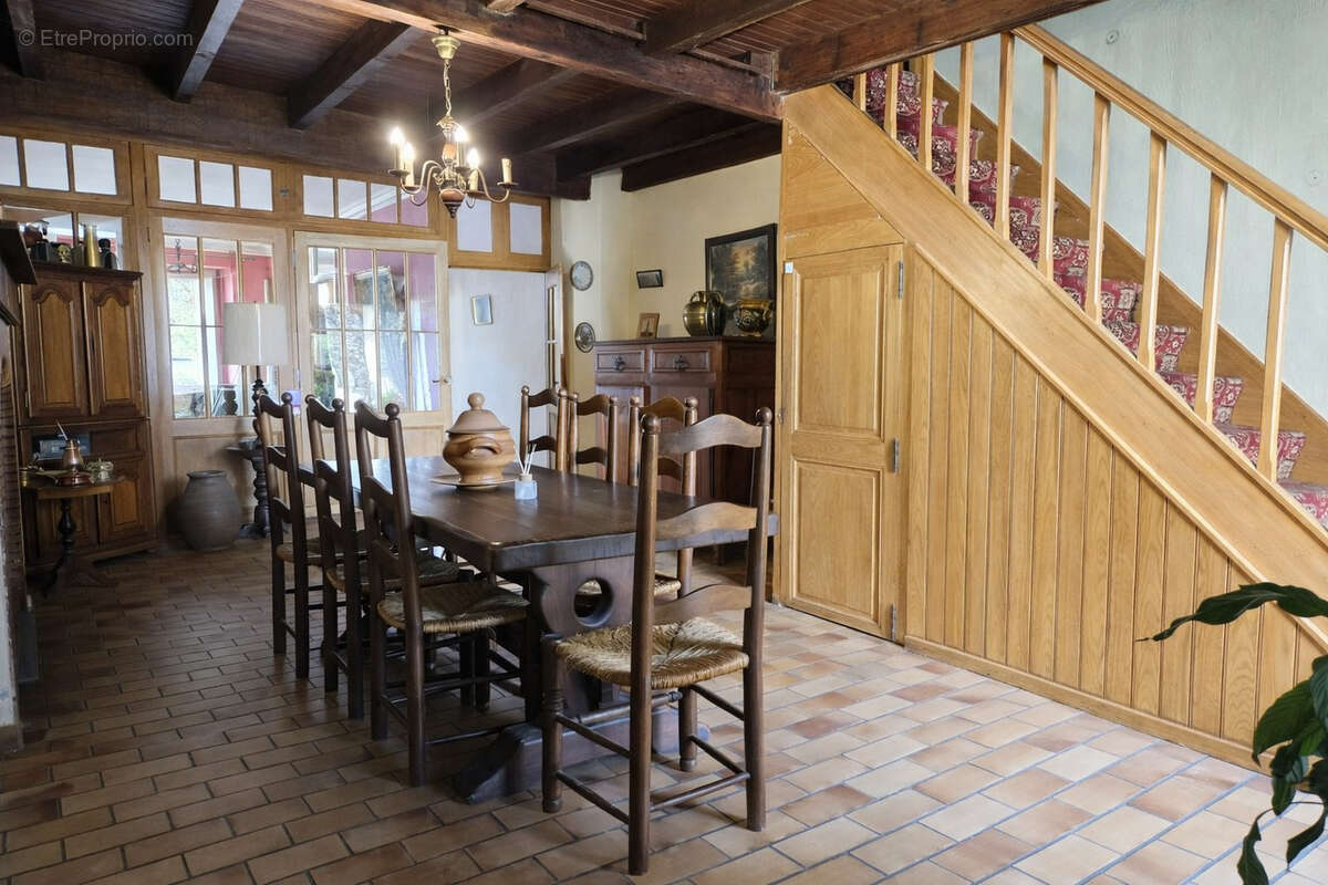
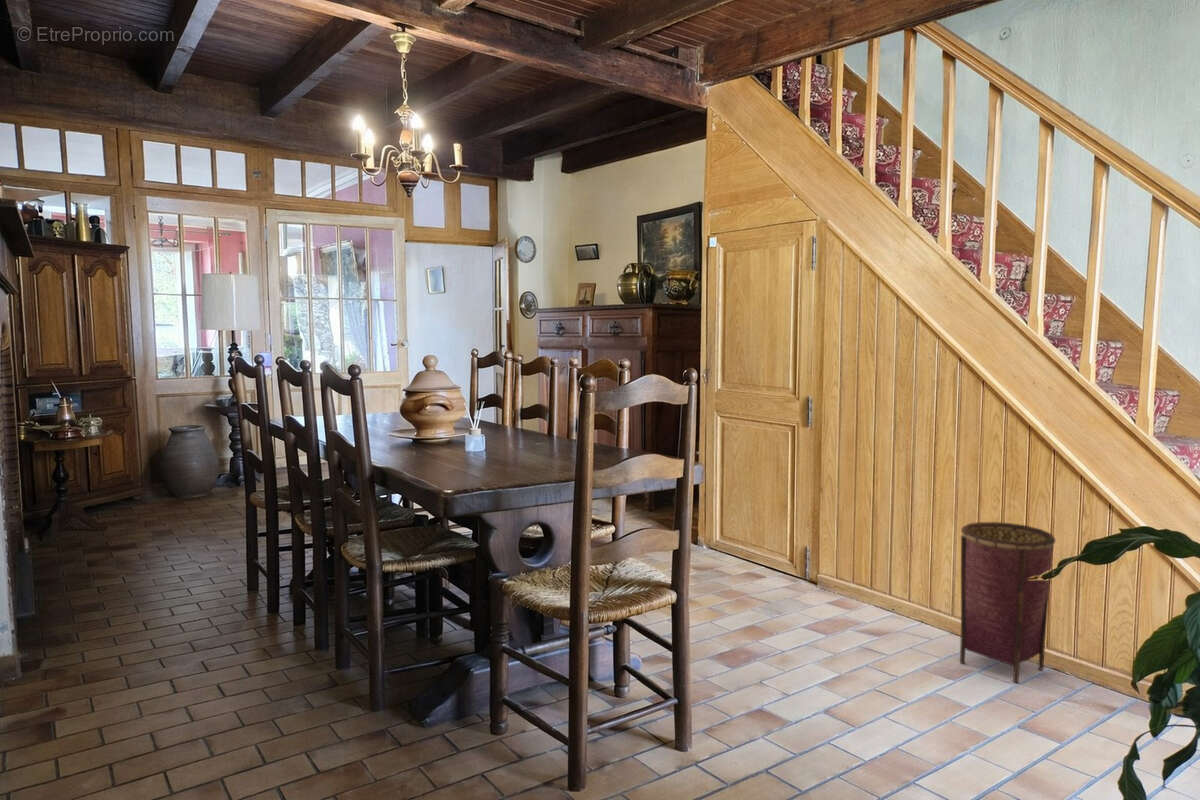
+ woven basket (1004, 599)
